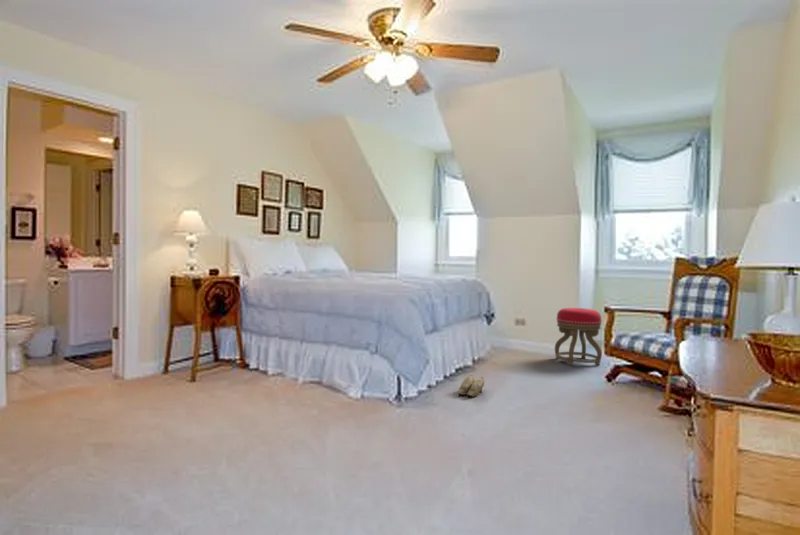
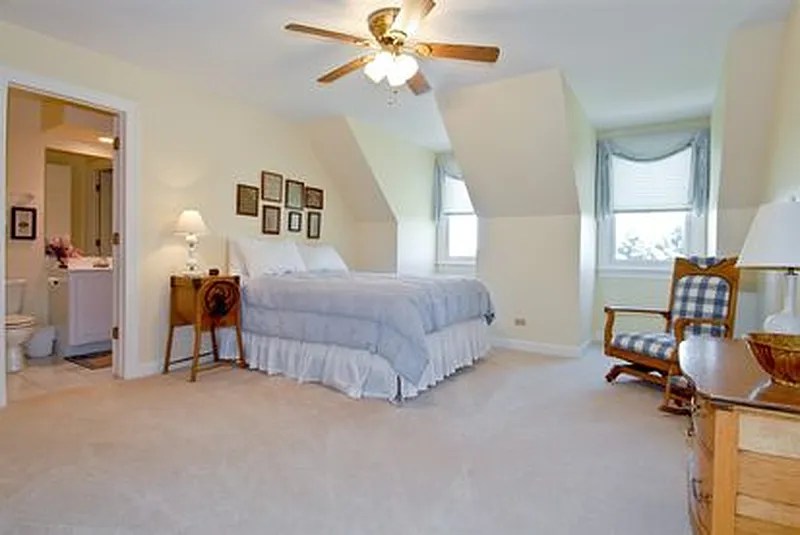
- slippers (470, 385)
- stool (577, 335)
